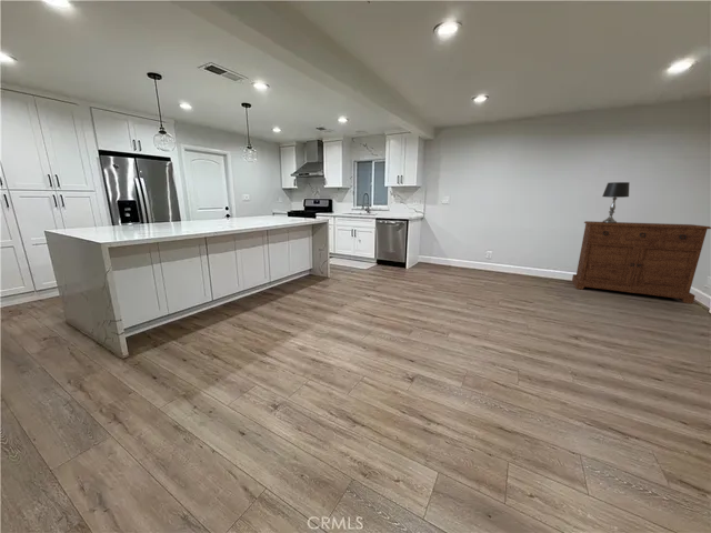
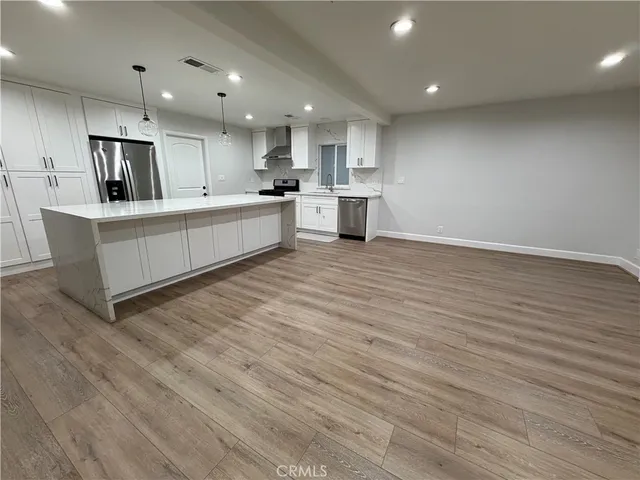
- table lamp (613, 203)
- sideboard (632, 258)
